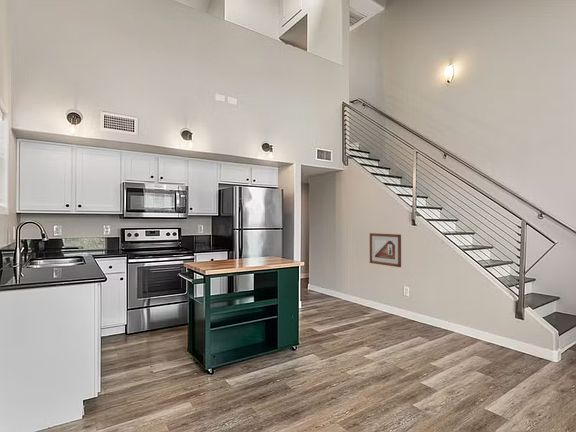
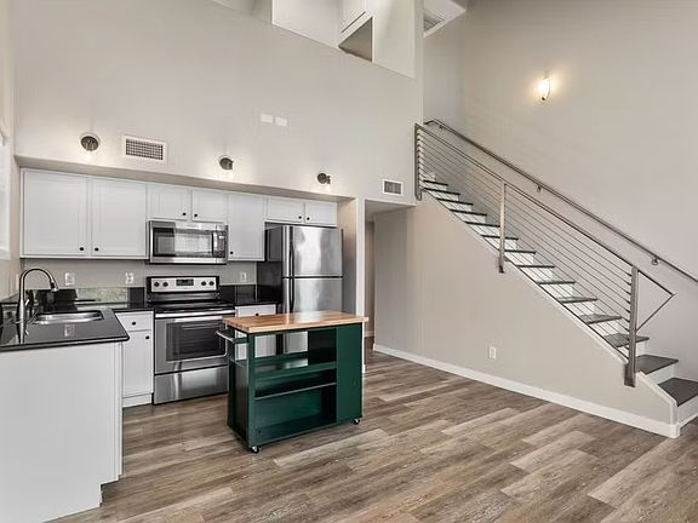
- picture frame (384, 249)
